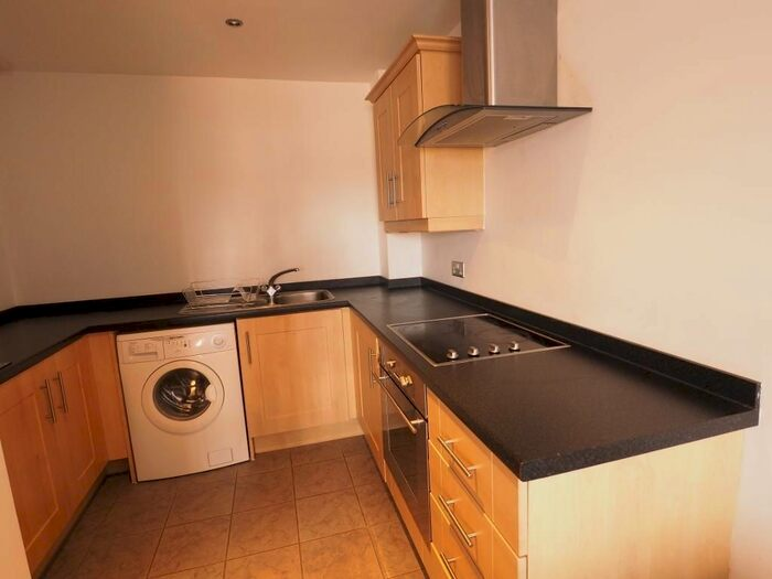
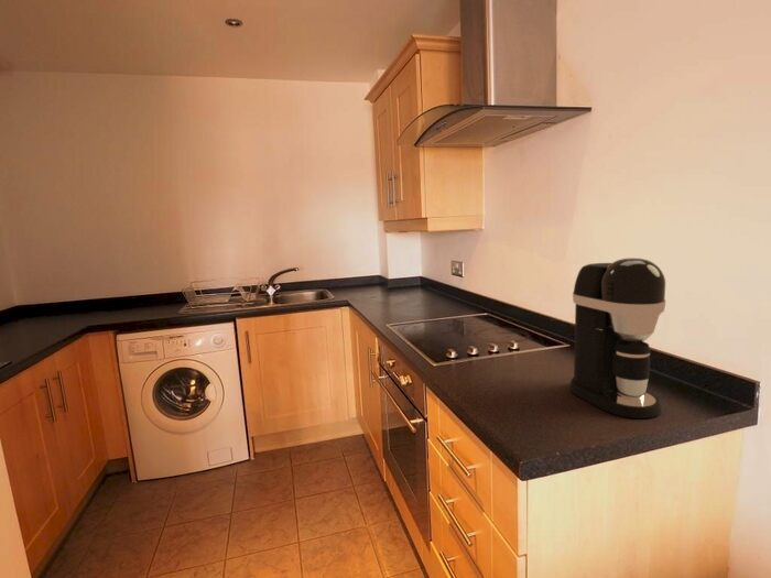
+ coffee maker (613, 329)
